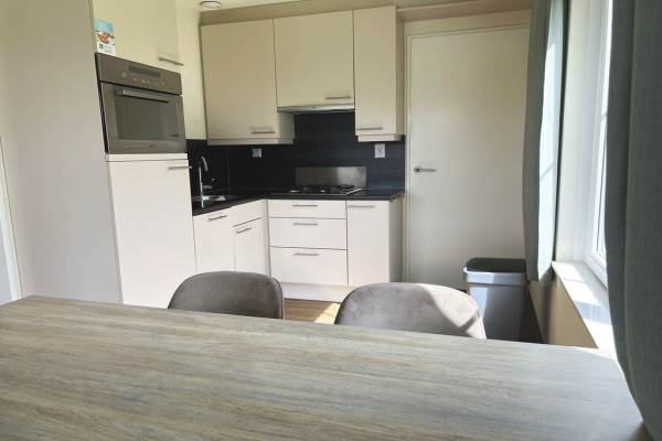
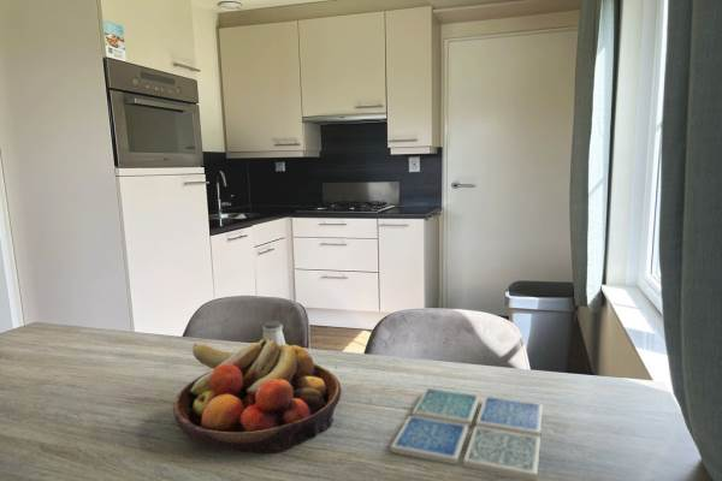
+ drink coaster (474, 427)
+ saltshaker (276, 342)
+ fruit bowl (256, 384)
